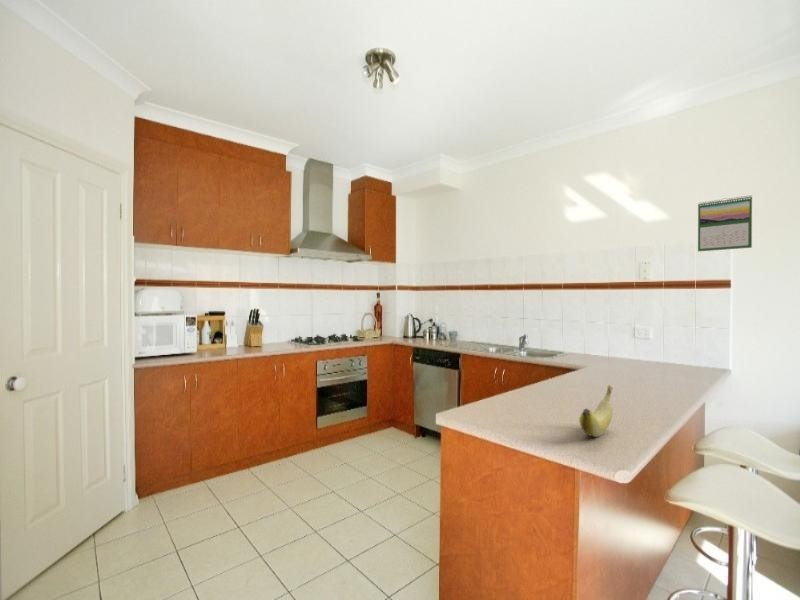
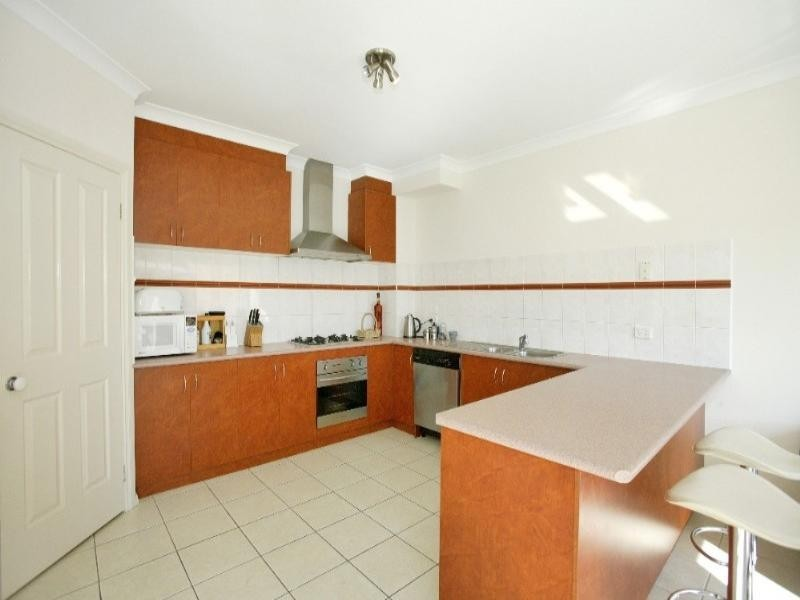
- banana (598, 412)
- calendar (724, 223)
